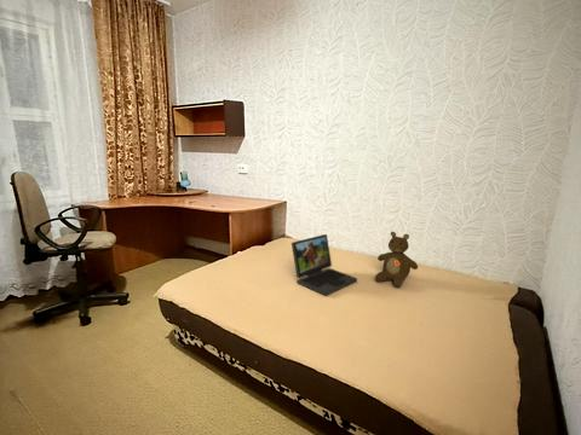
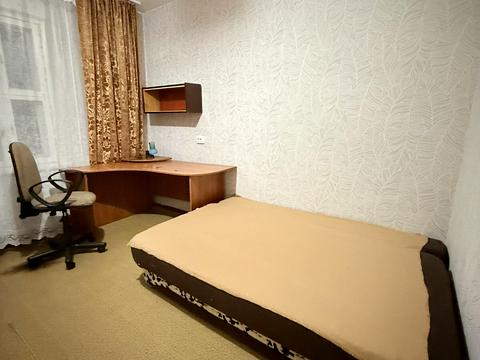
- laptop (324, 261)
- teddy bear (395, 257)
